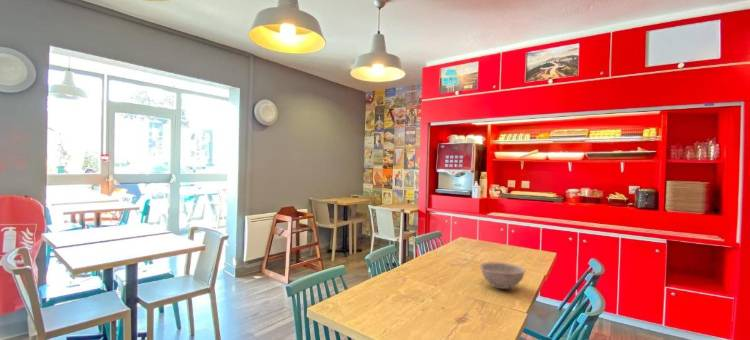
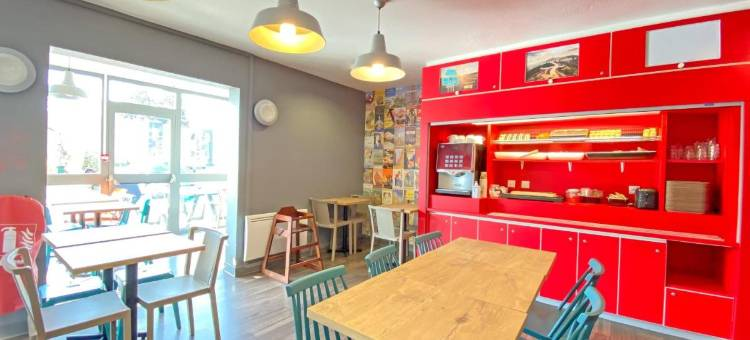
- bowl (501, 277)
